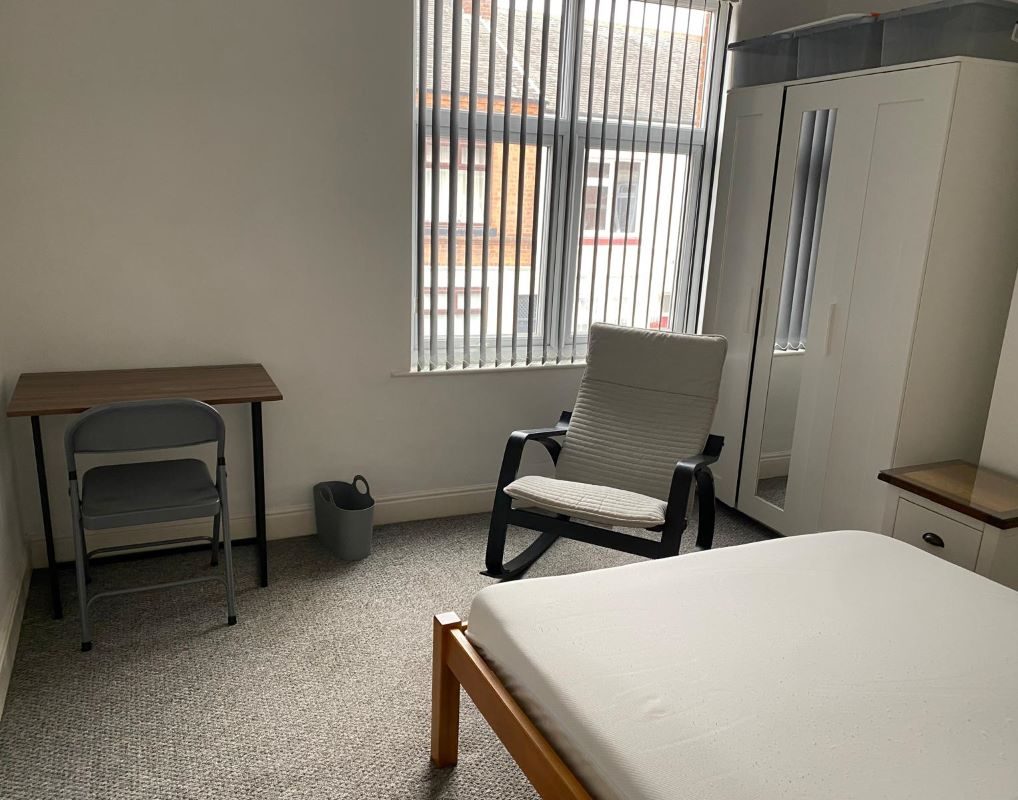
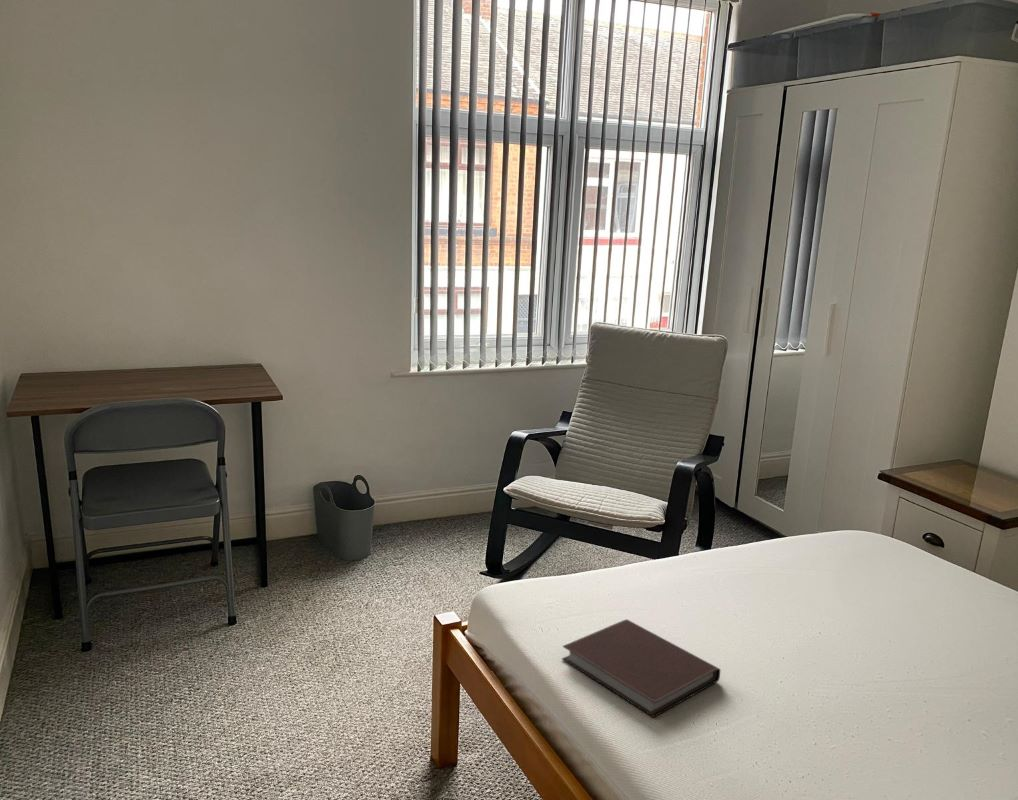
+ notebook (639, 663)
